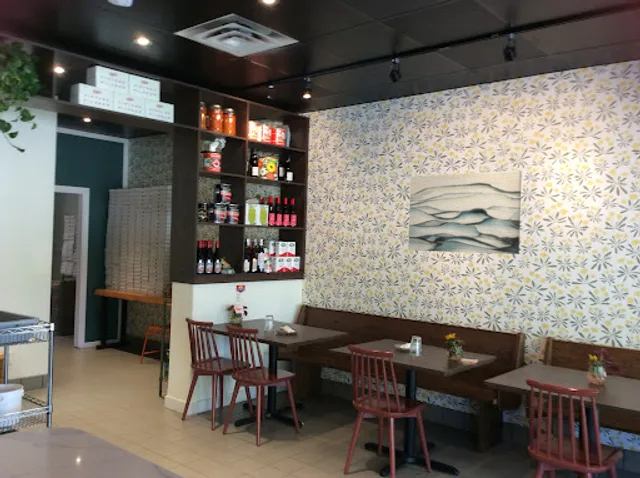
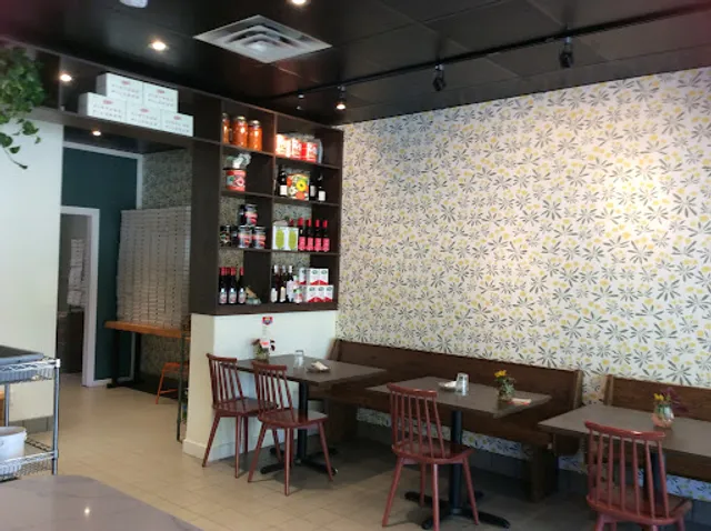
- wall art (461, 213)
